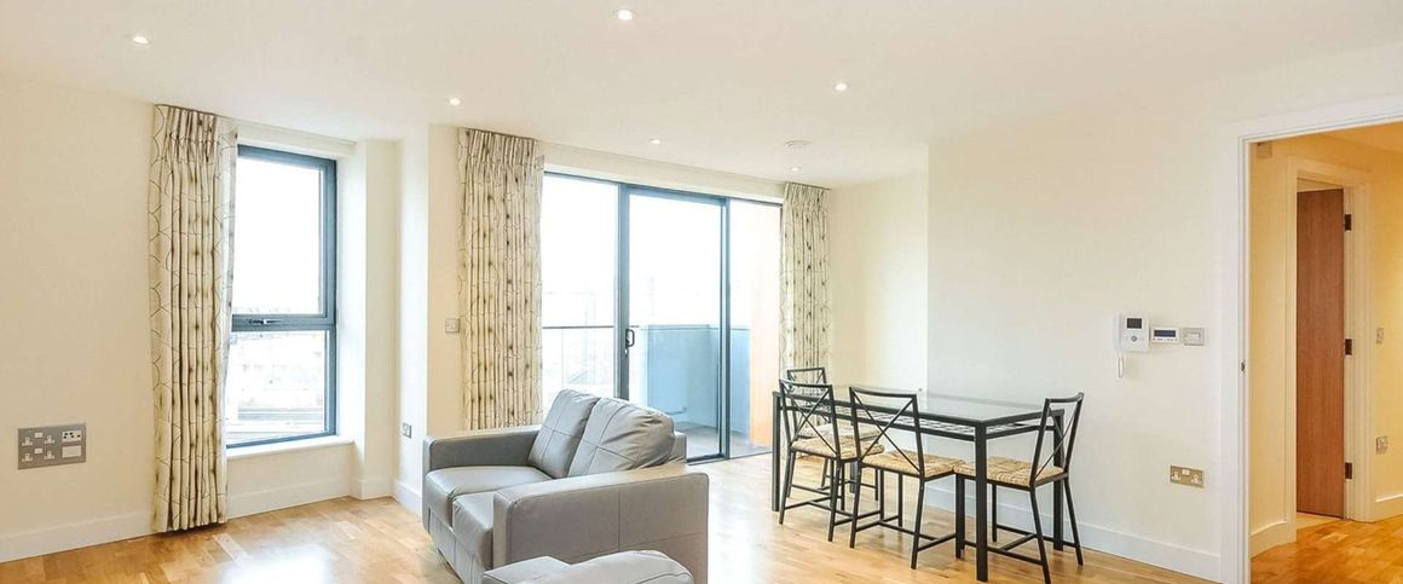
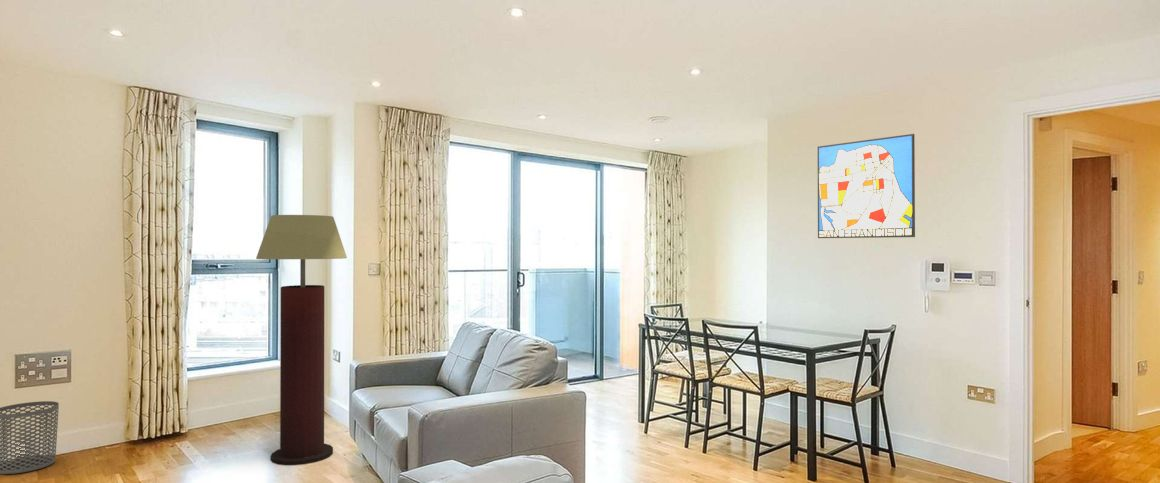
+ wall art (863, 189)
+ waste bin (25, 437)
+ floor lamp (302, 335)
